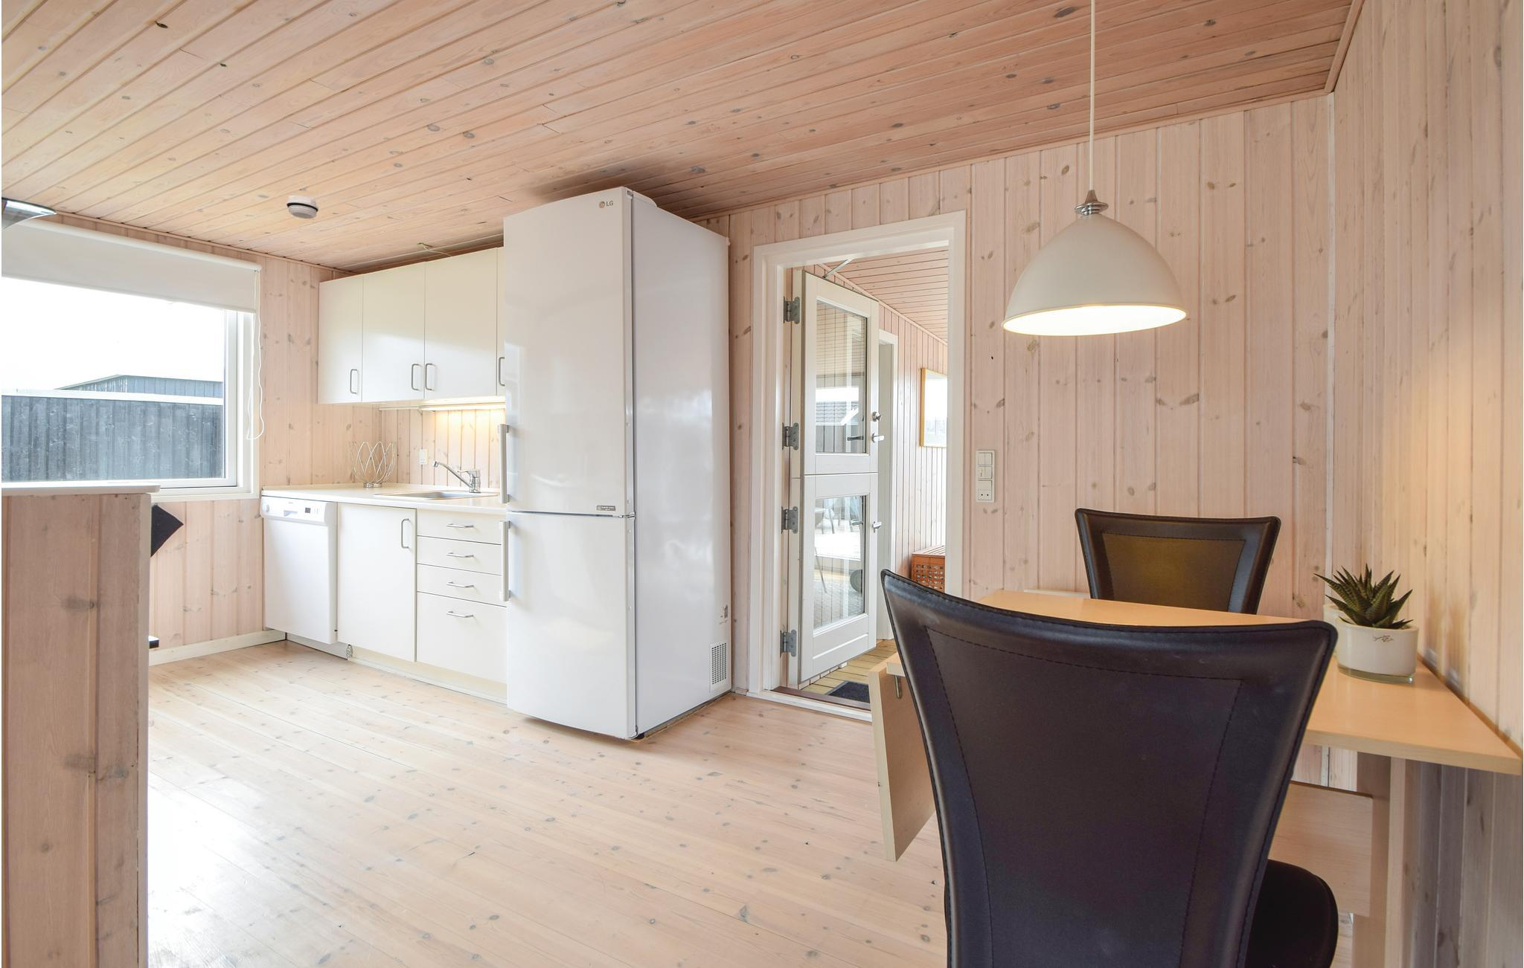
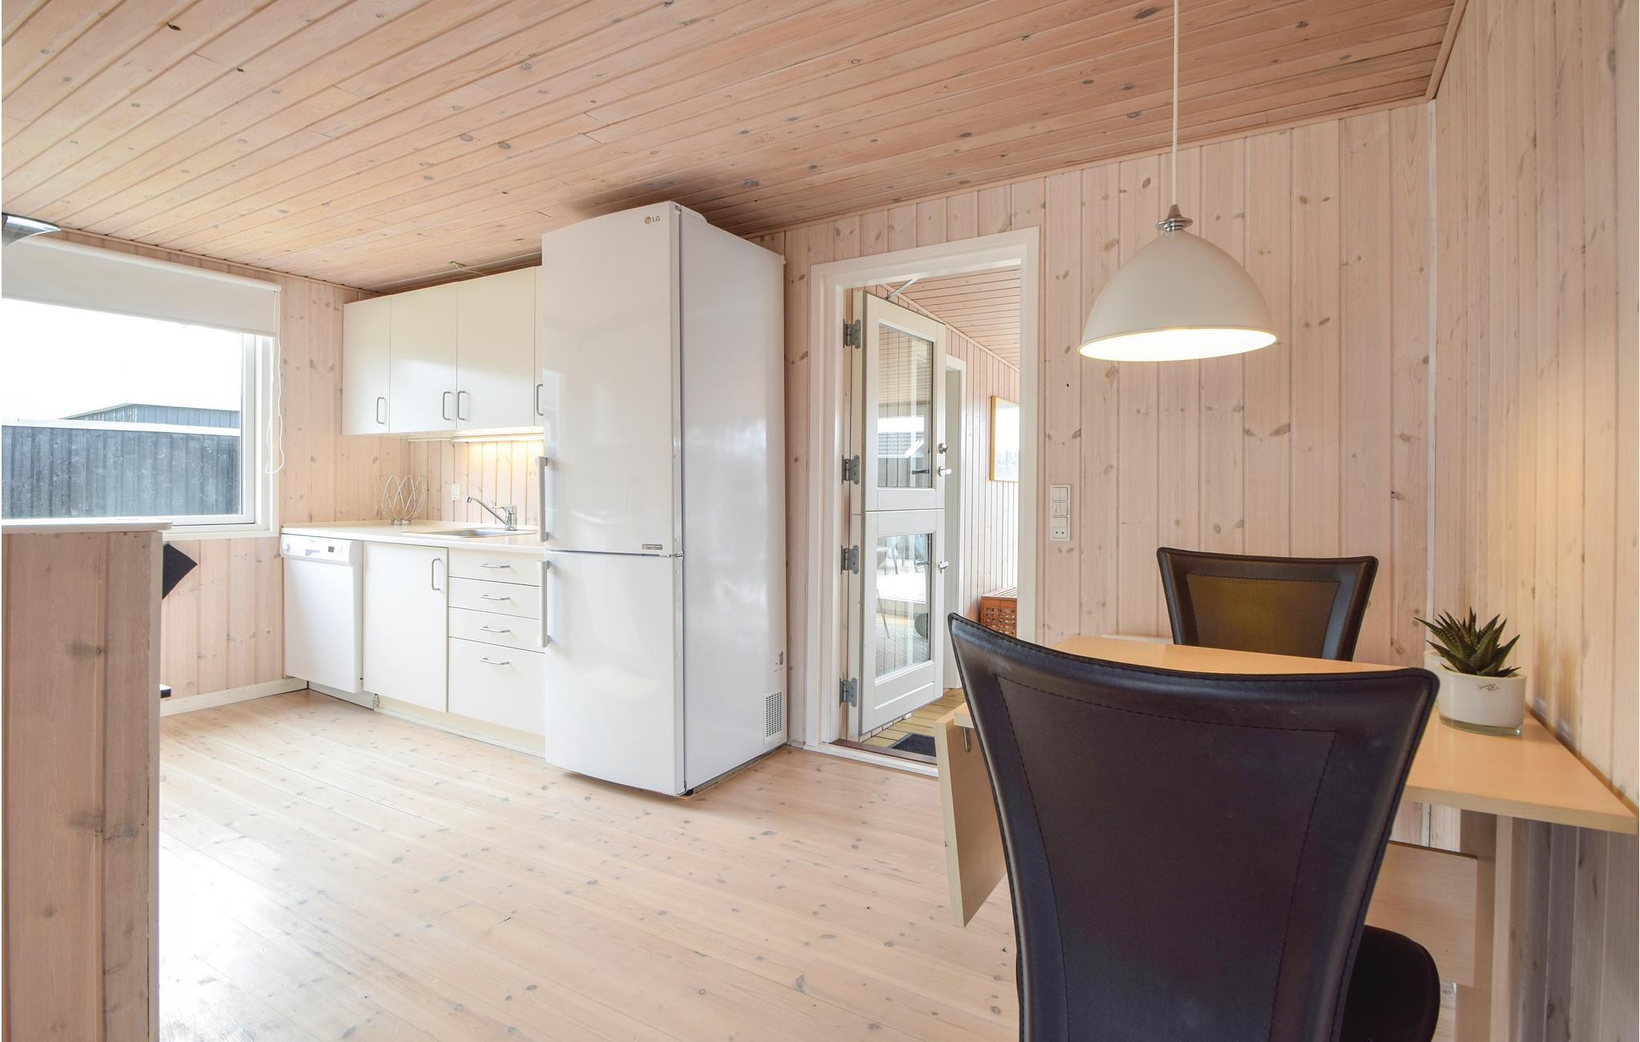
- smoke detector (302, 208)
